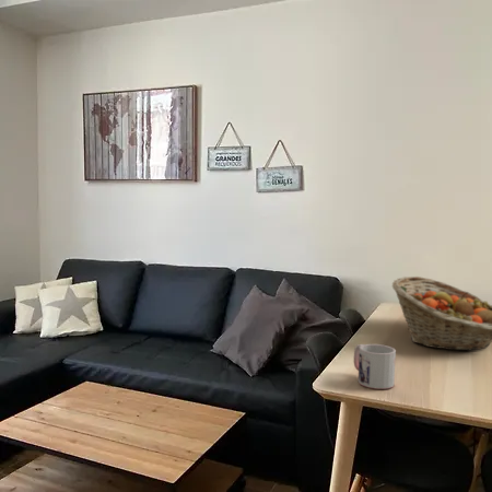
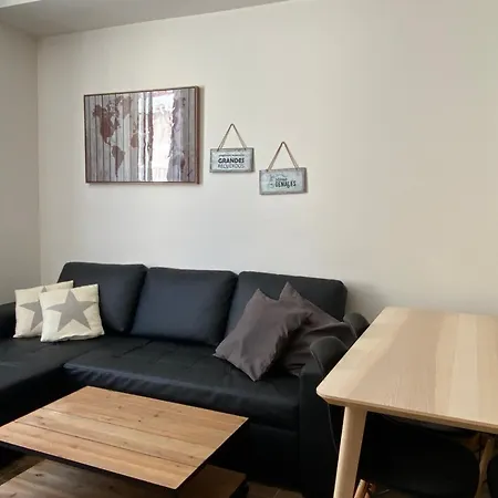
- fruit basket (446, 311)
- mug (372, 363)
